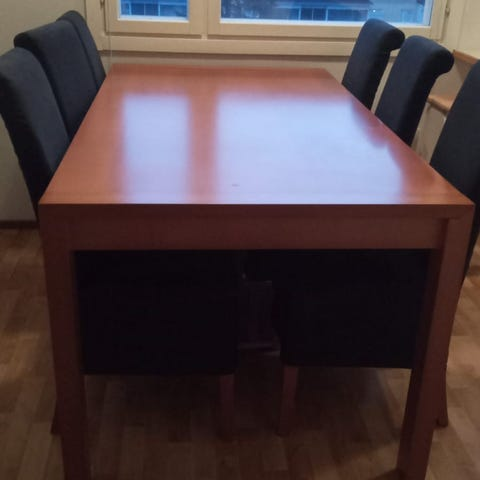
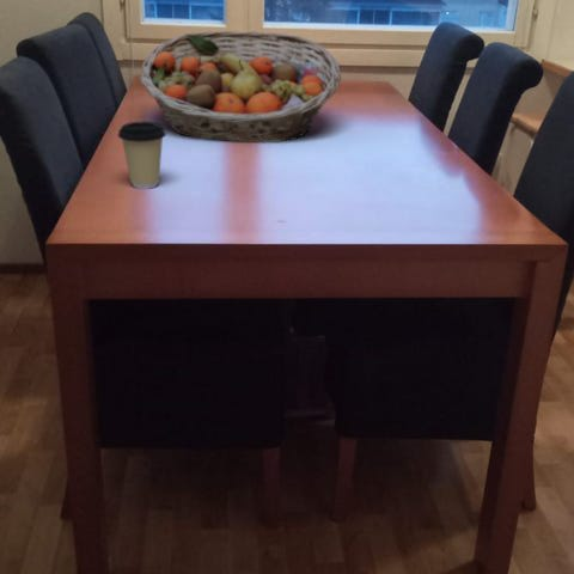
+ coffee cup (142, 154)
+ fruit basket (240, 85)
